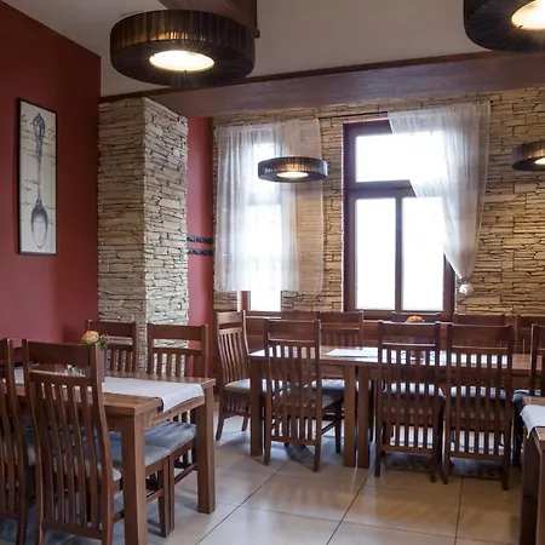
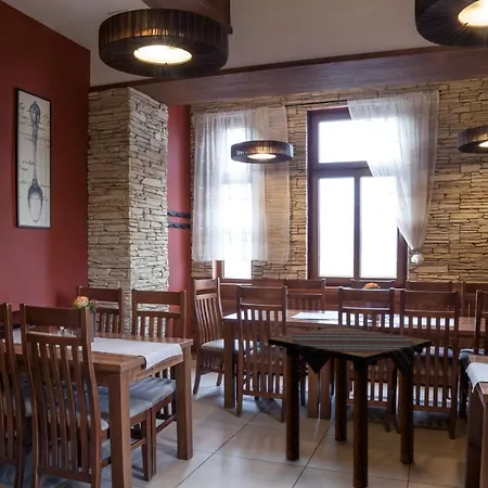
+ side table (346, 399)
